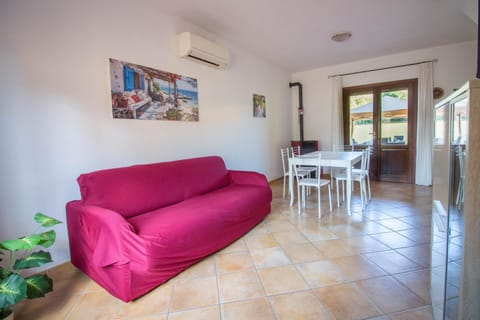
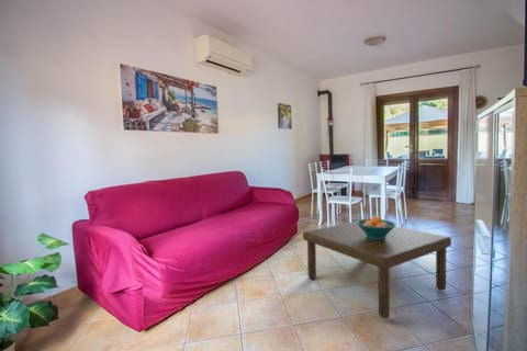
+ fruit bowl (375, 226)
+ coffee table (372, 259)
